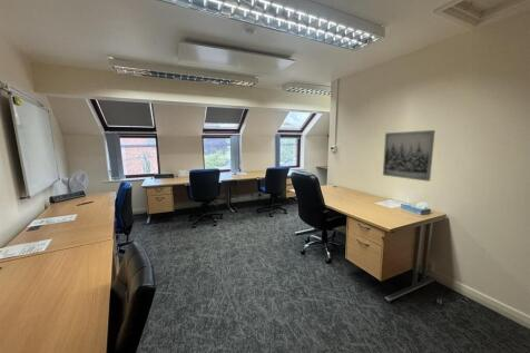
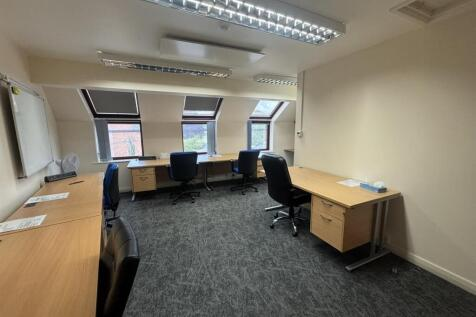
- wall art (405, 155)
